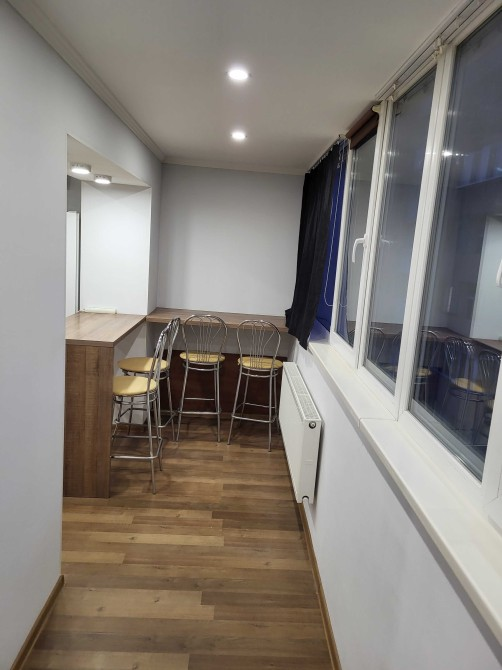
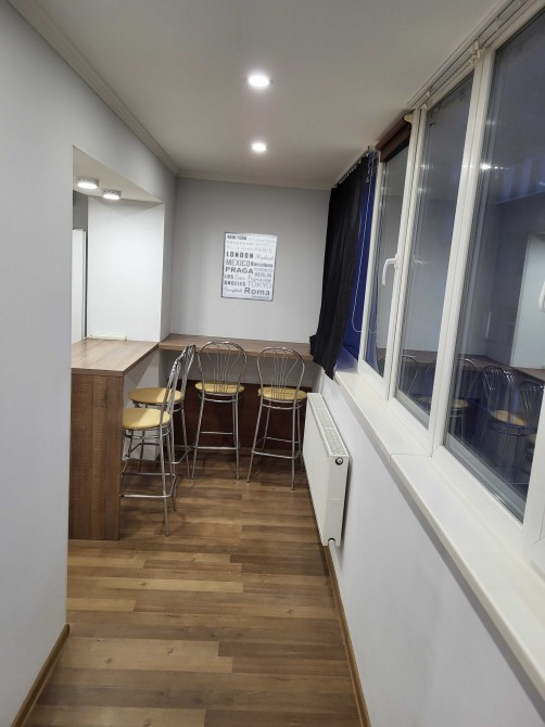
+ wall art (249, 267)
